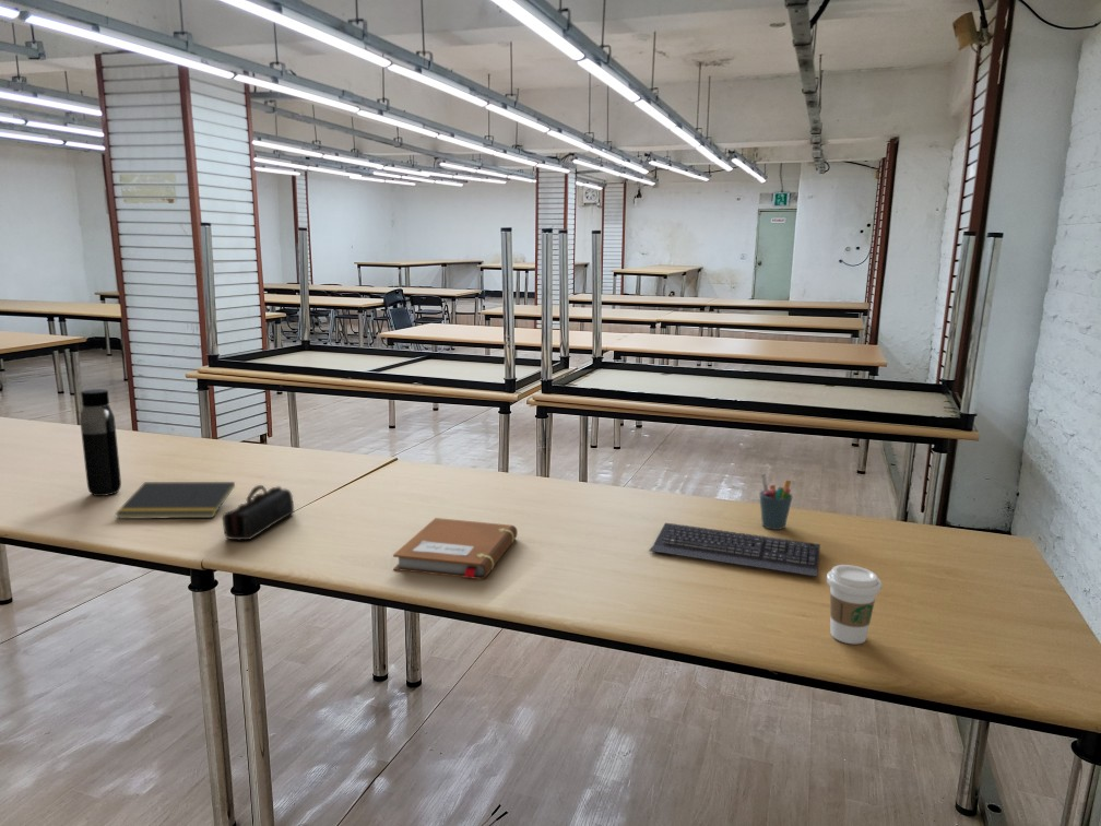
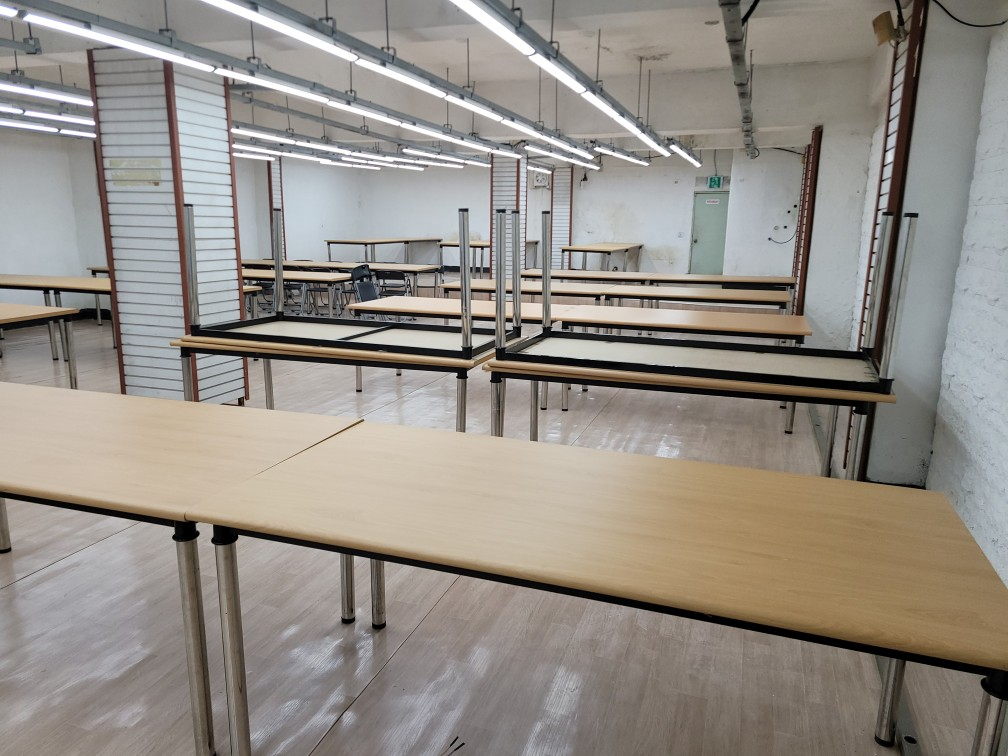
- notebook (458, 547)
- coffee cup (851, 604)
- pen holder (776, 502)
- pencil case (259, 505)
- keyboard (734, 546)
- notepad (177, 499)
- water bottle (99, 441)
